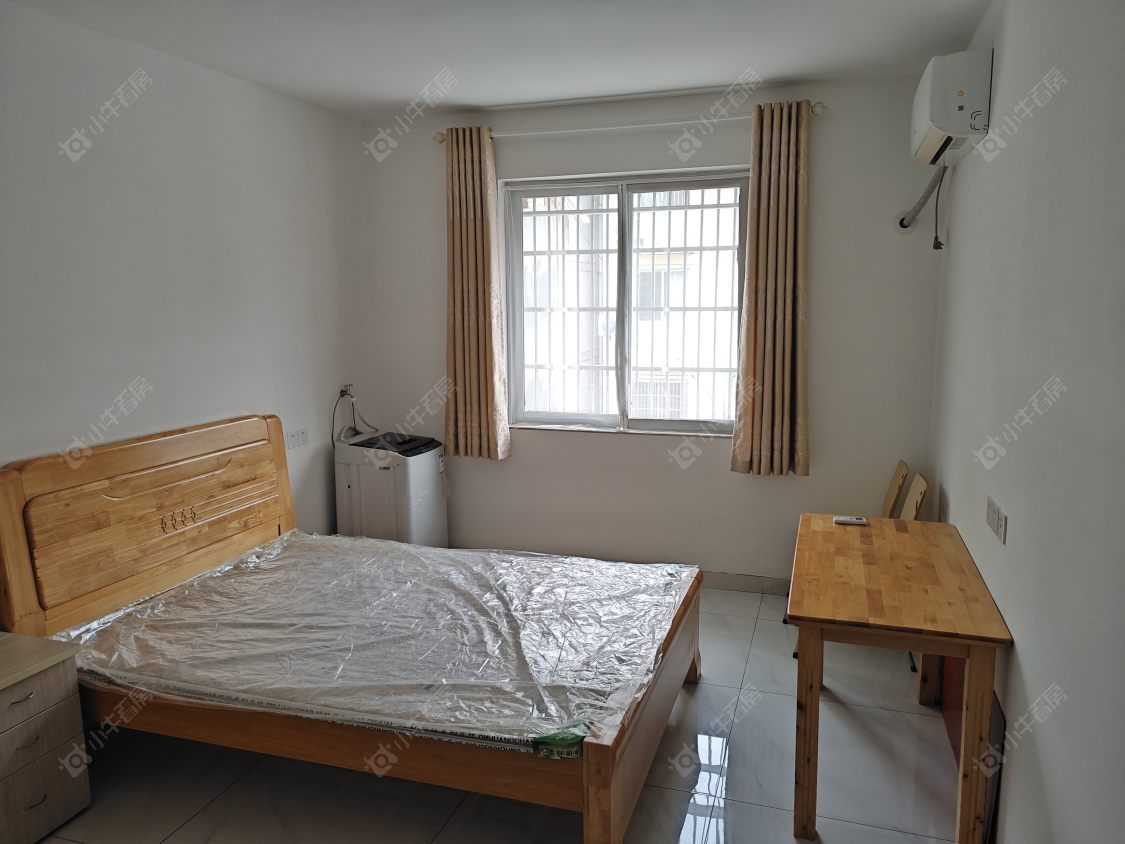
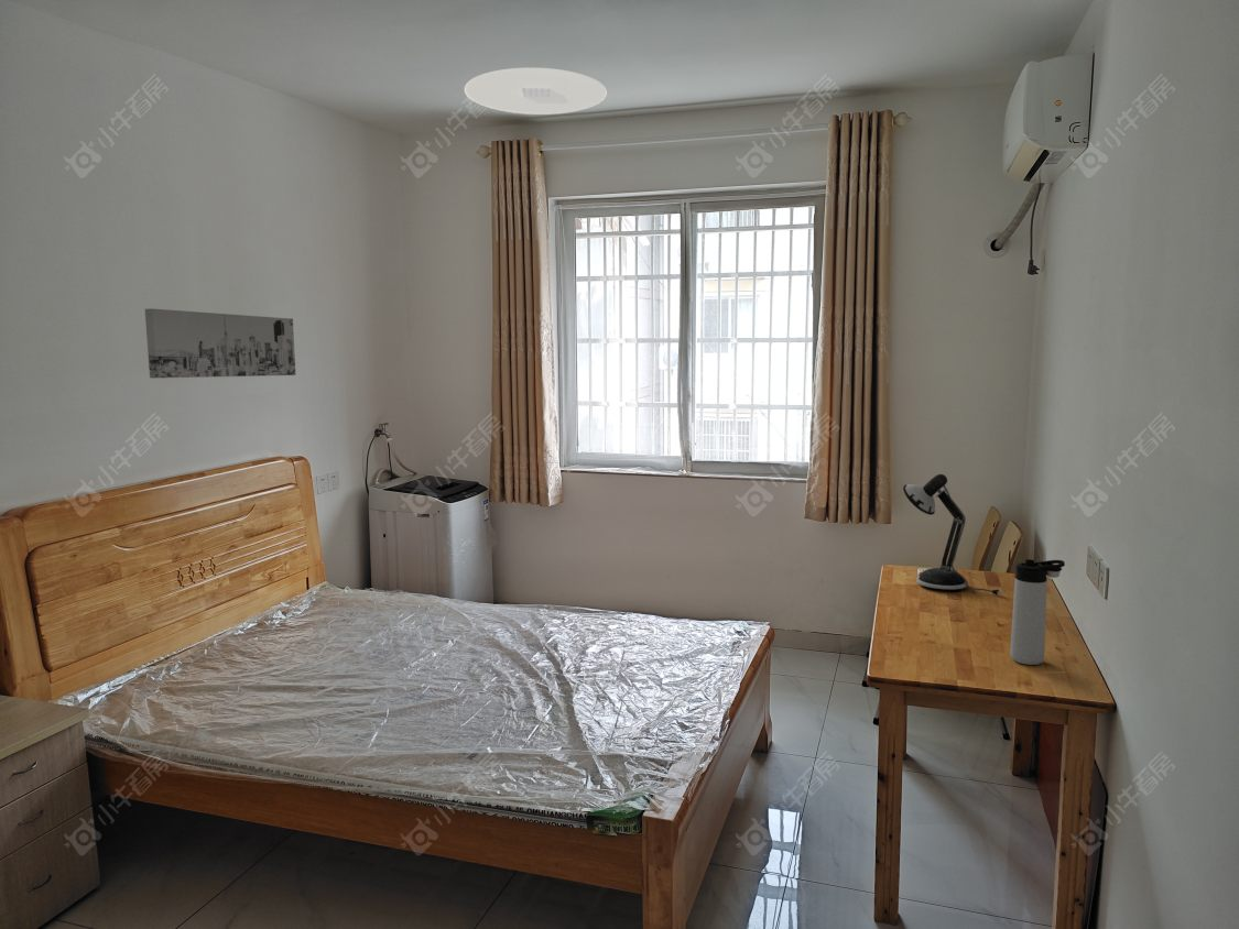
+ desk lamp (950, 531)
+ ceiling light (535, 85)
+ thermos bottle (1036, 611)
+ wall art (228, 345)
